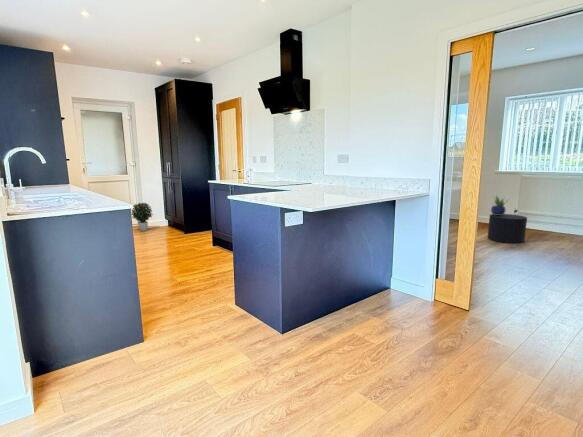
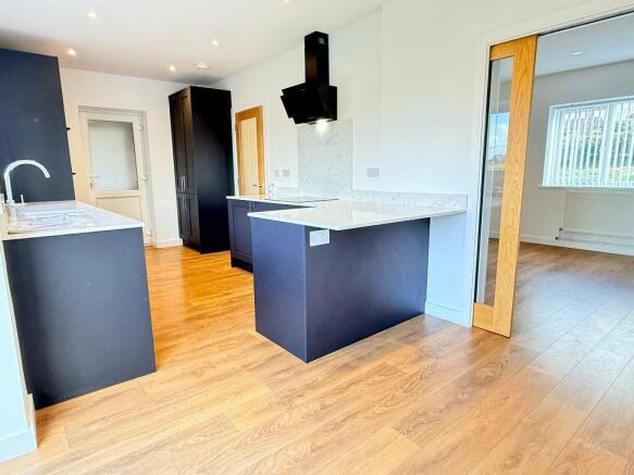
- potted plant (500, 204)
- stool (506, 227)
- potted plant (142, 216)
